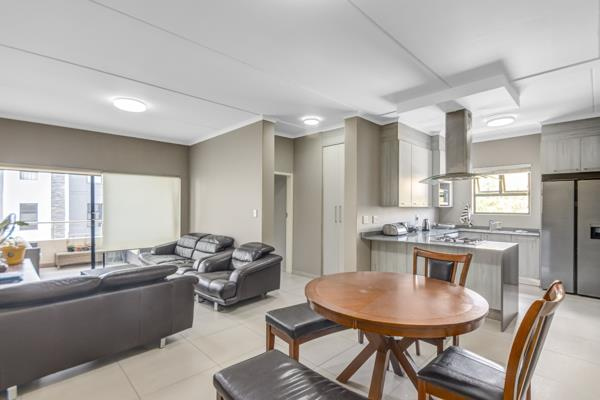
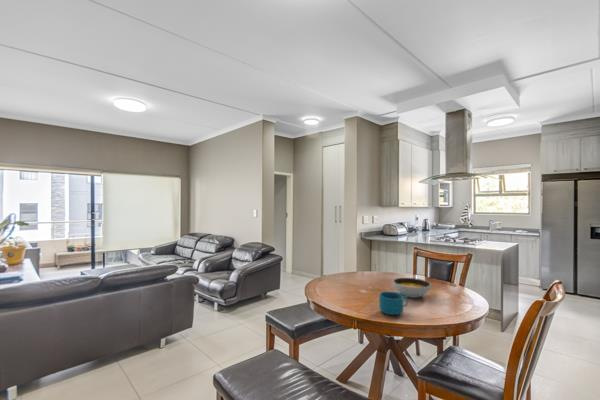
+ soup bowl (411, 288)
+ cup (394, 303)
